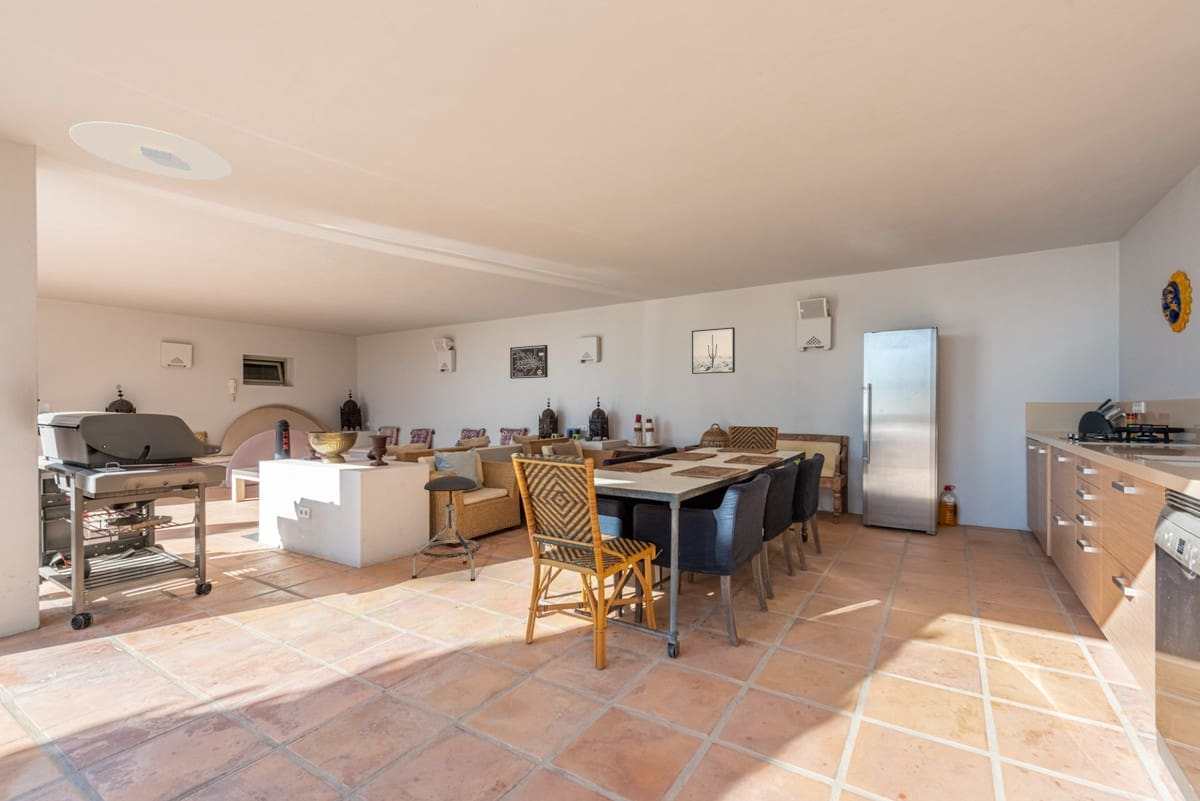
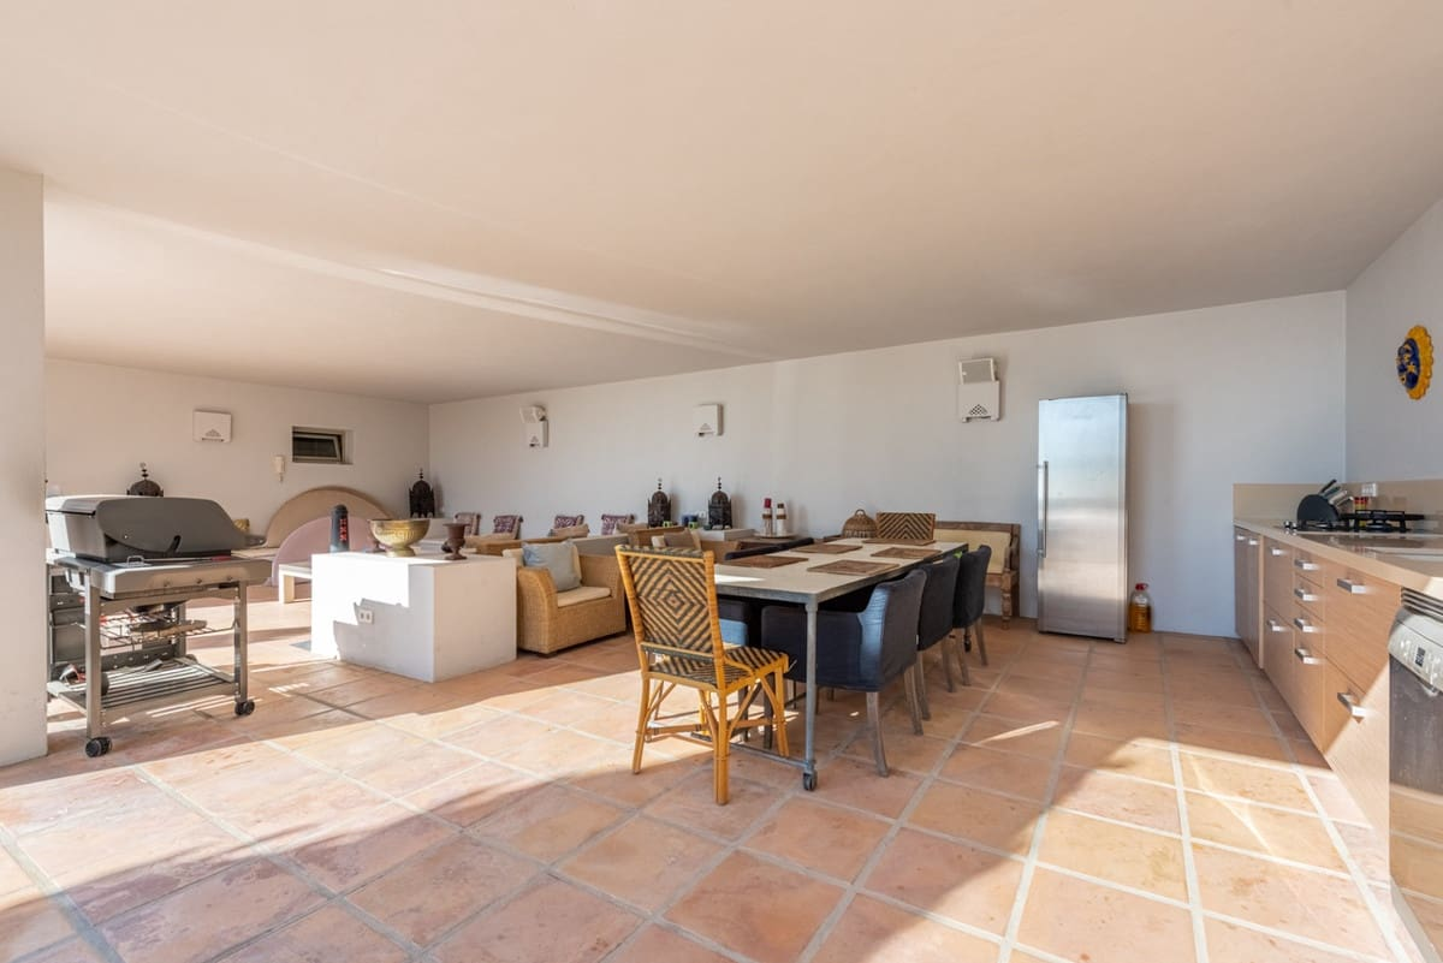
- wall art (712, 351)
- wall art (528, 362)
- ceiling light (156, 148)
- stool (452, 524)
